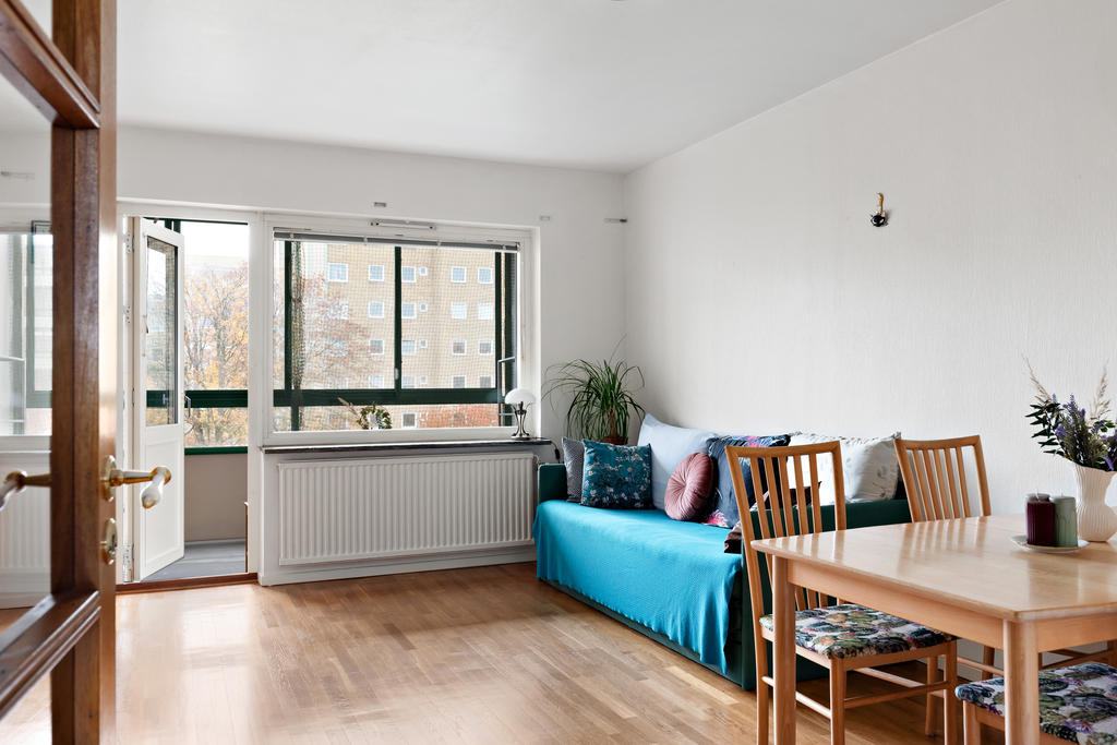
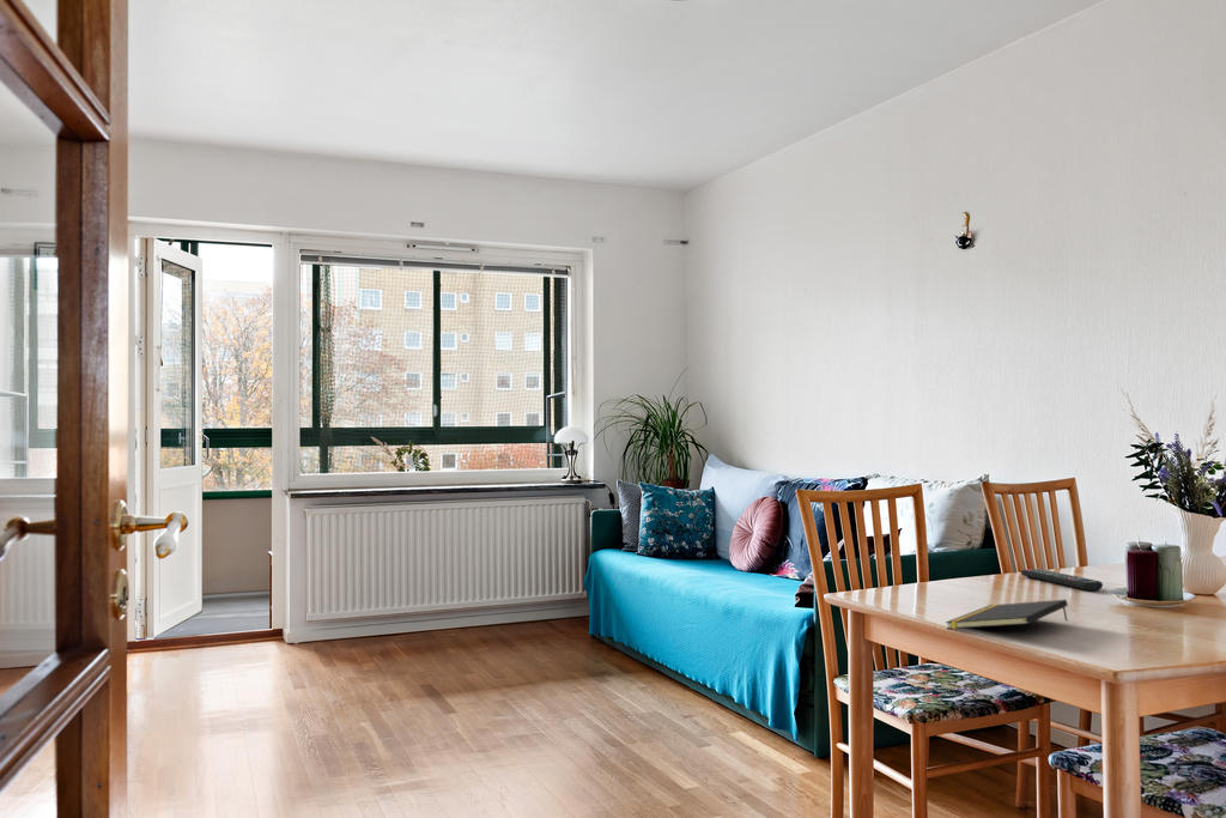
+ remote control (1060, 578)
+ notepad (1007, 613)
